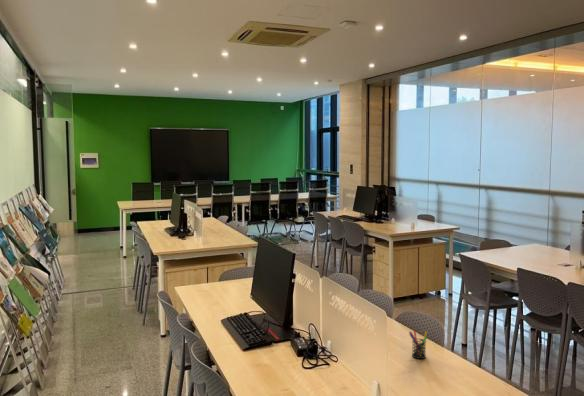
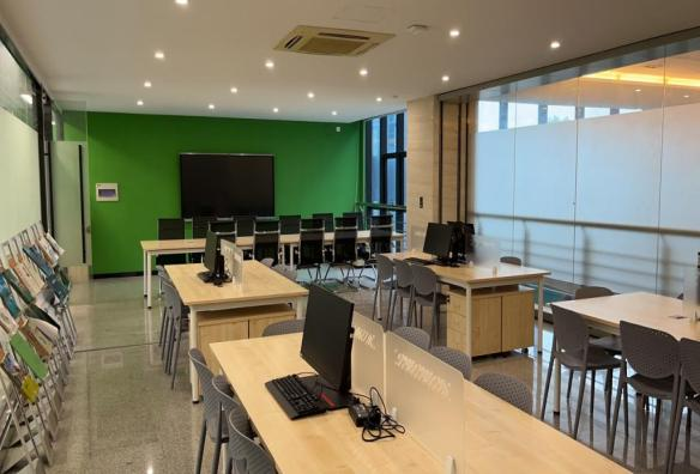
- pen holder (419, 343)
